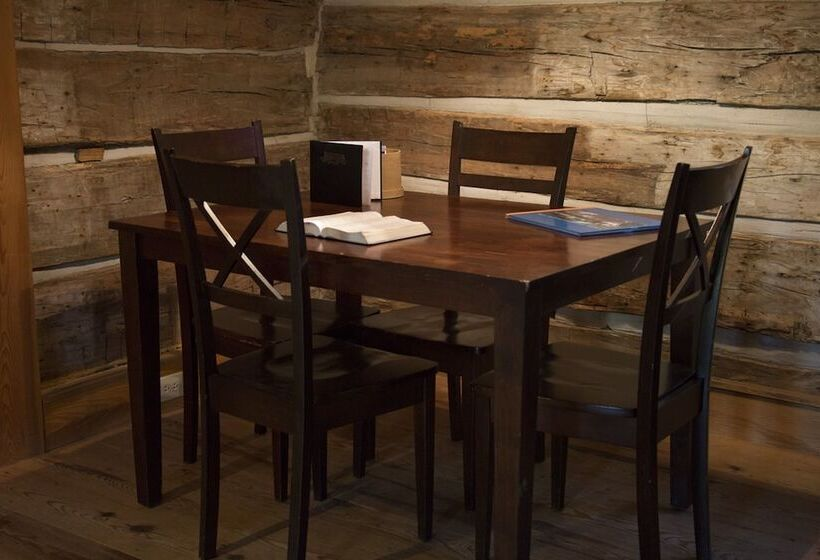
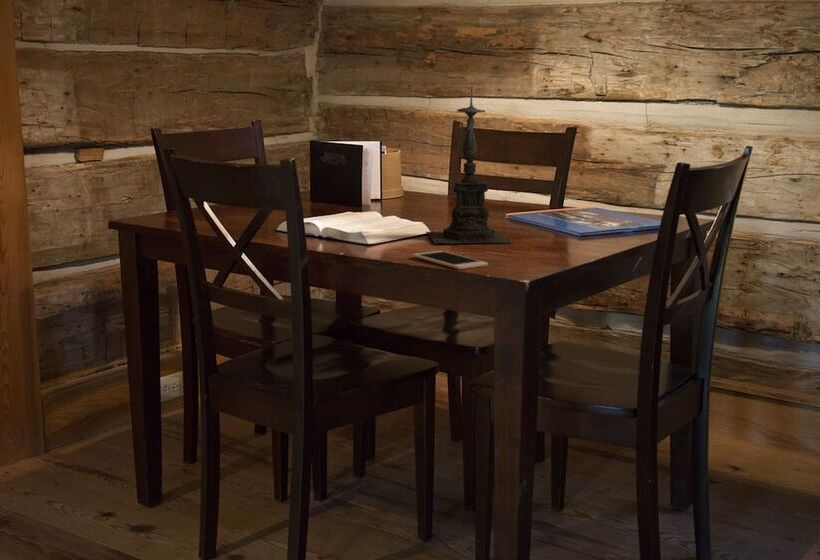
+ cell phone (449, 259)
+ candle holder (469, 163)
